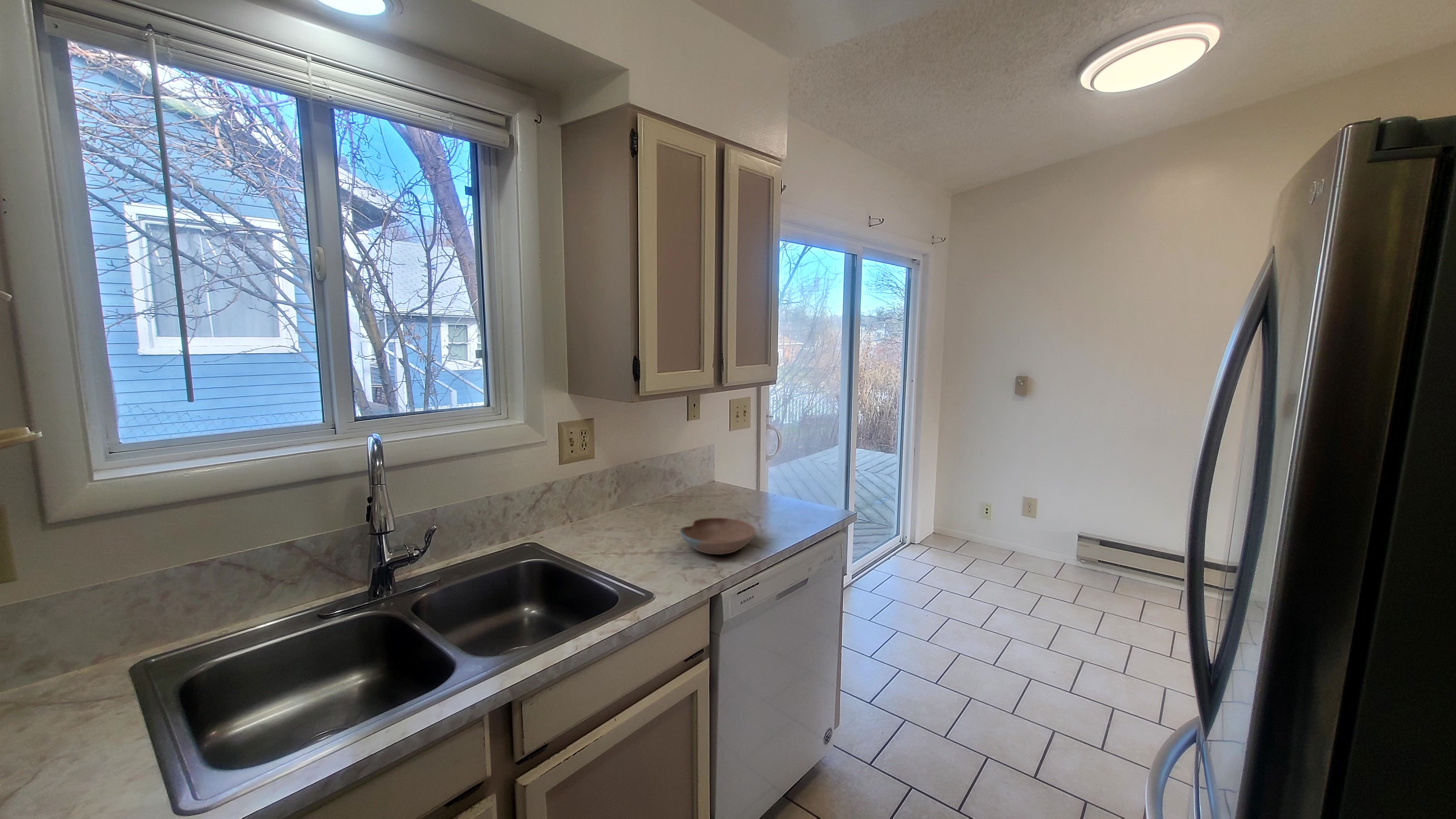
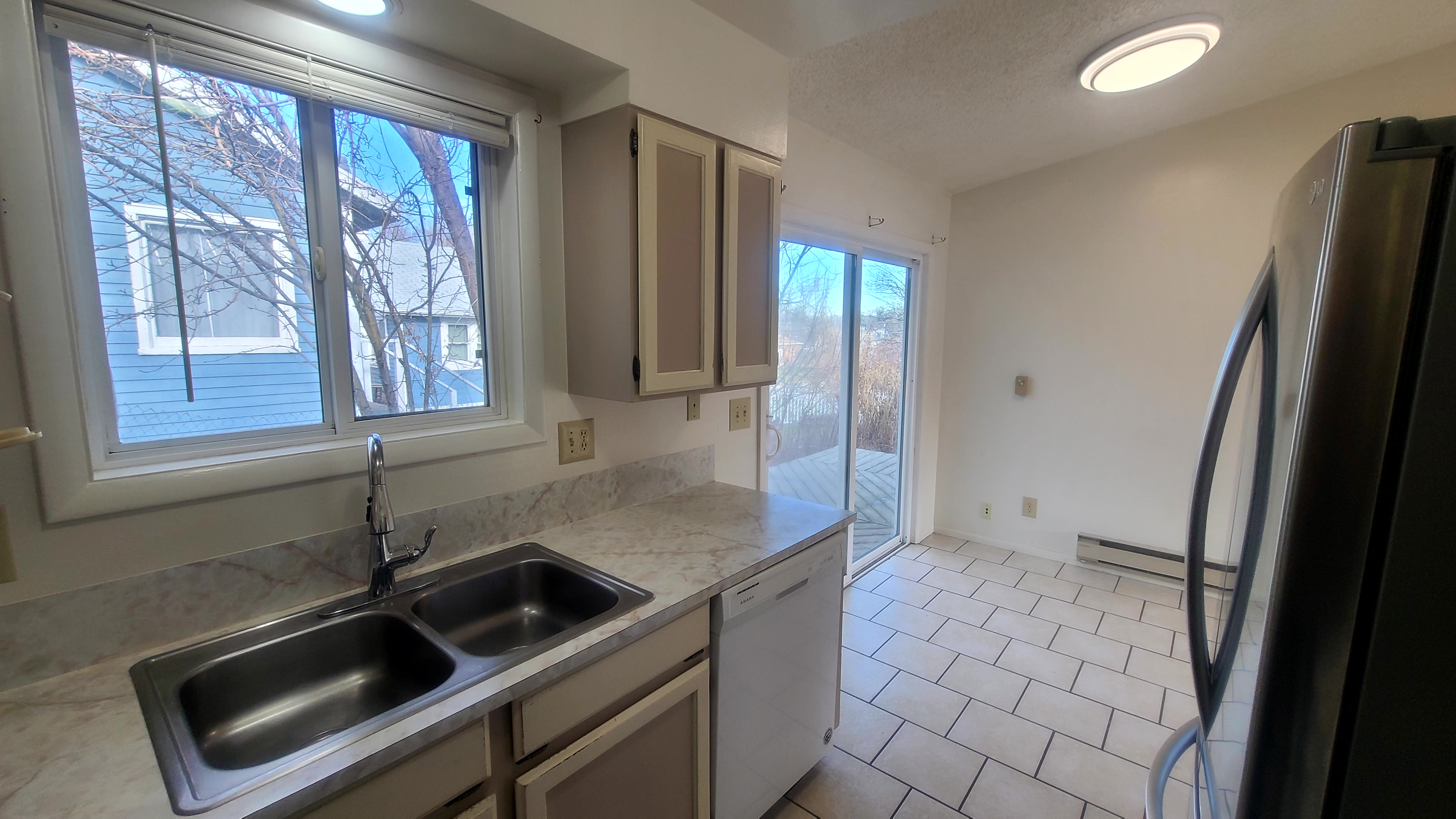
- bowl (717, 538)
